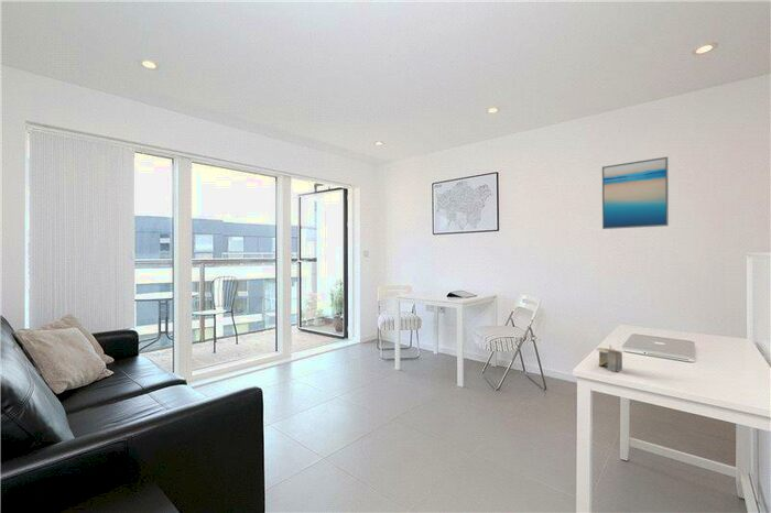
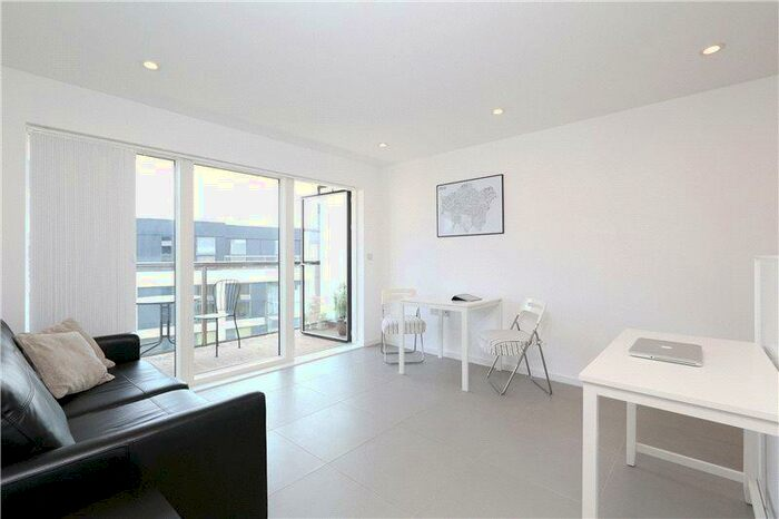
- wall art (633, 195)
- architectural model (608, 351)
